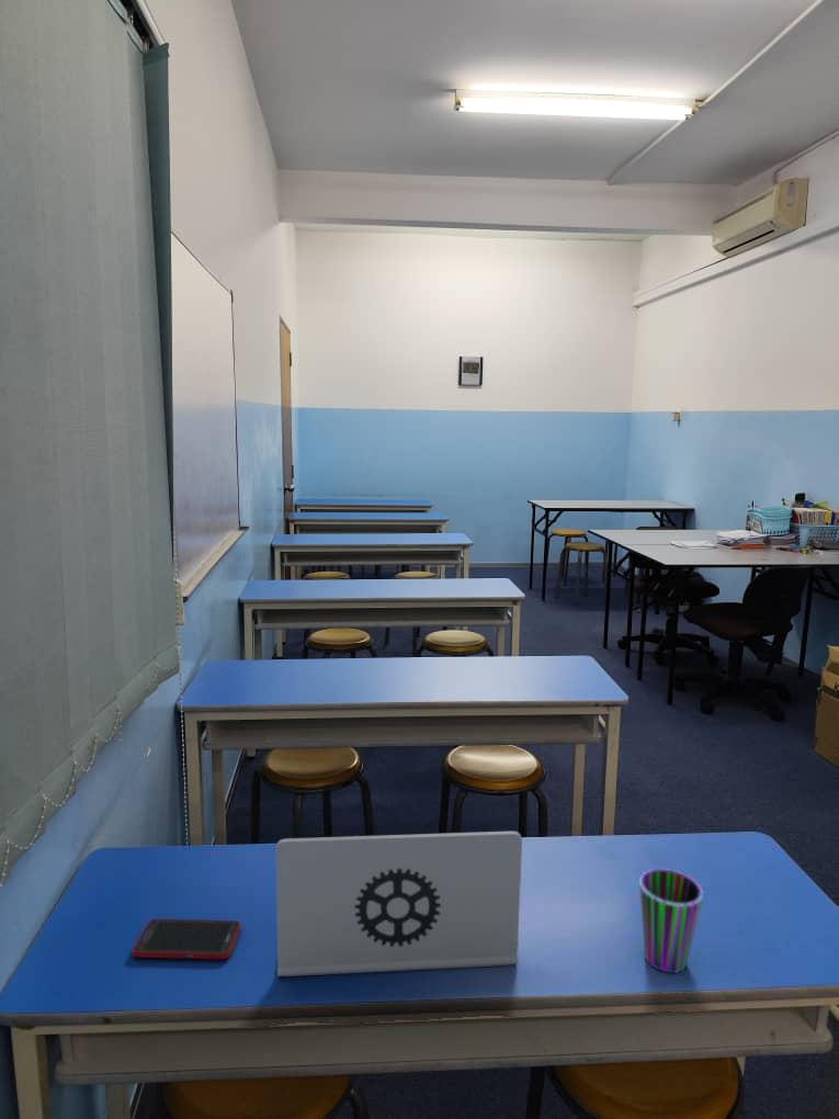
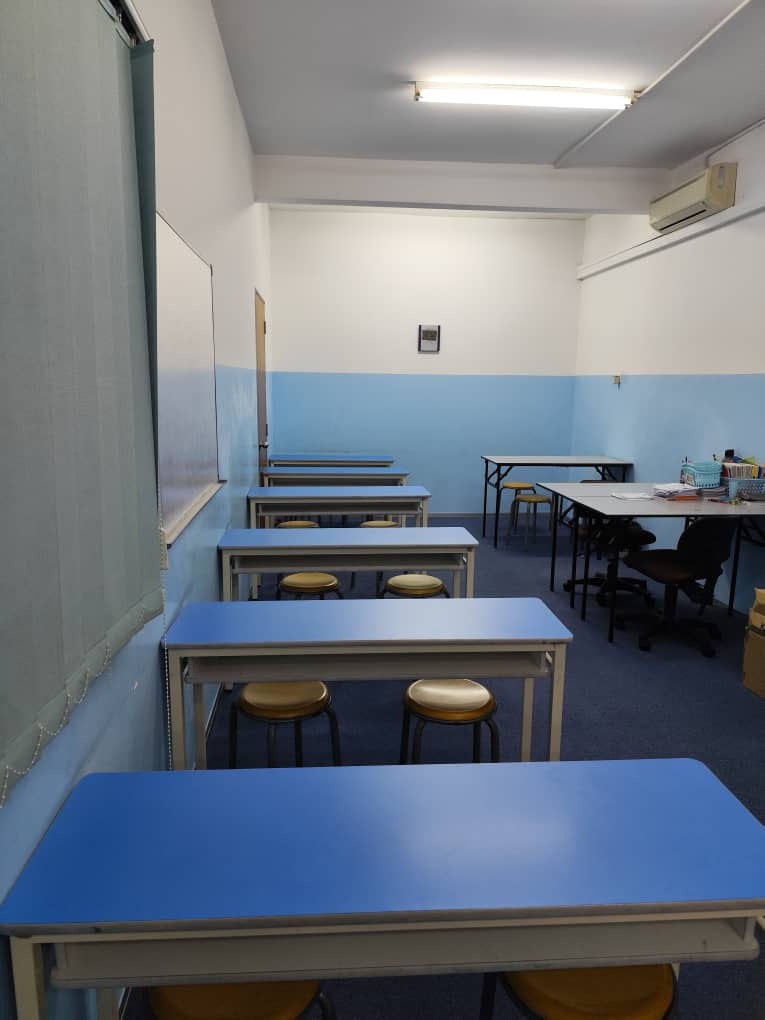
- laptop (396, 864)
- cup (668, 923)
- cell phone (188, 938)
